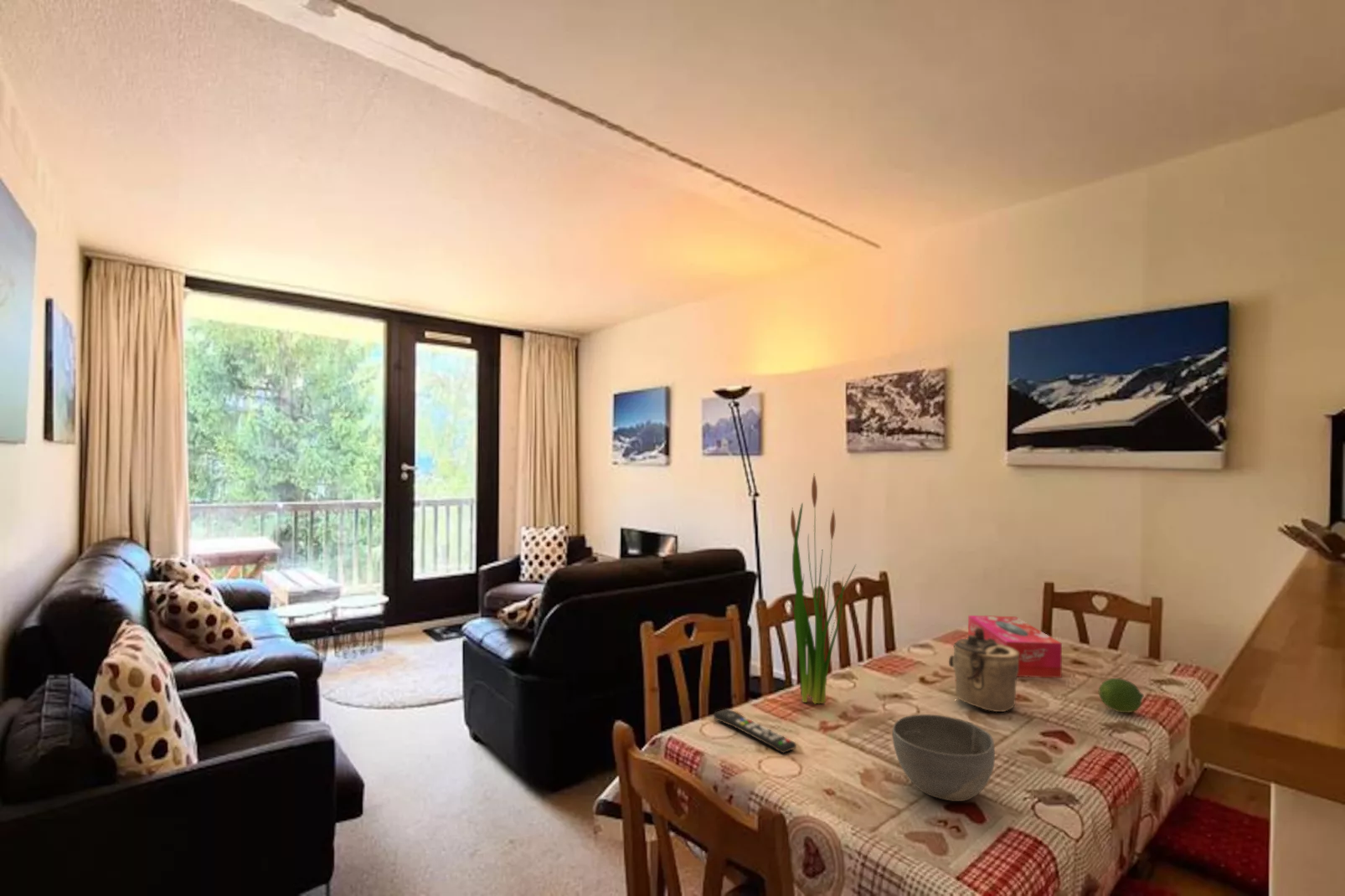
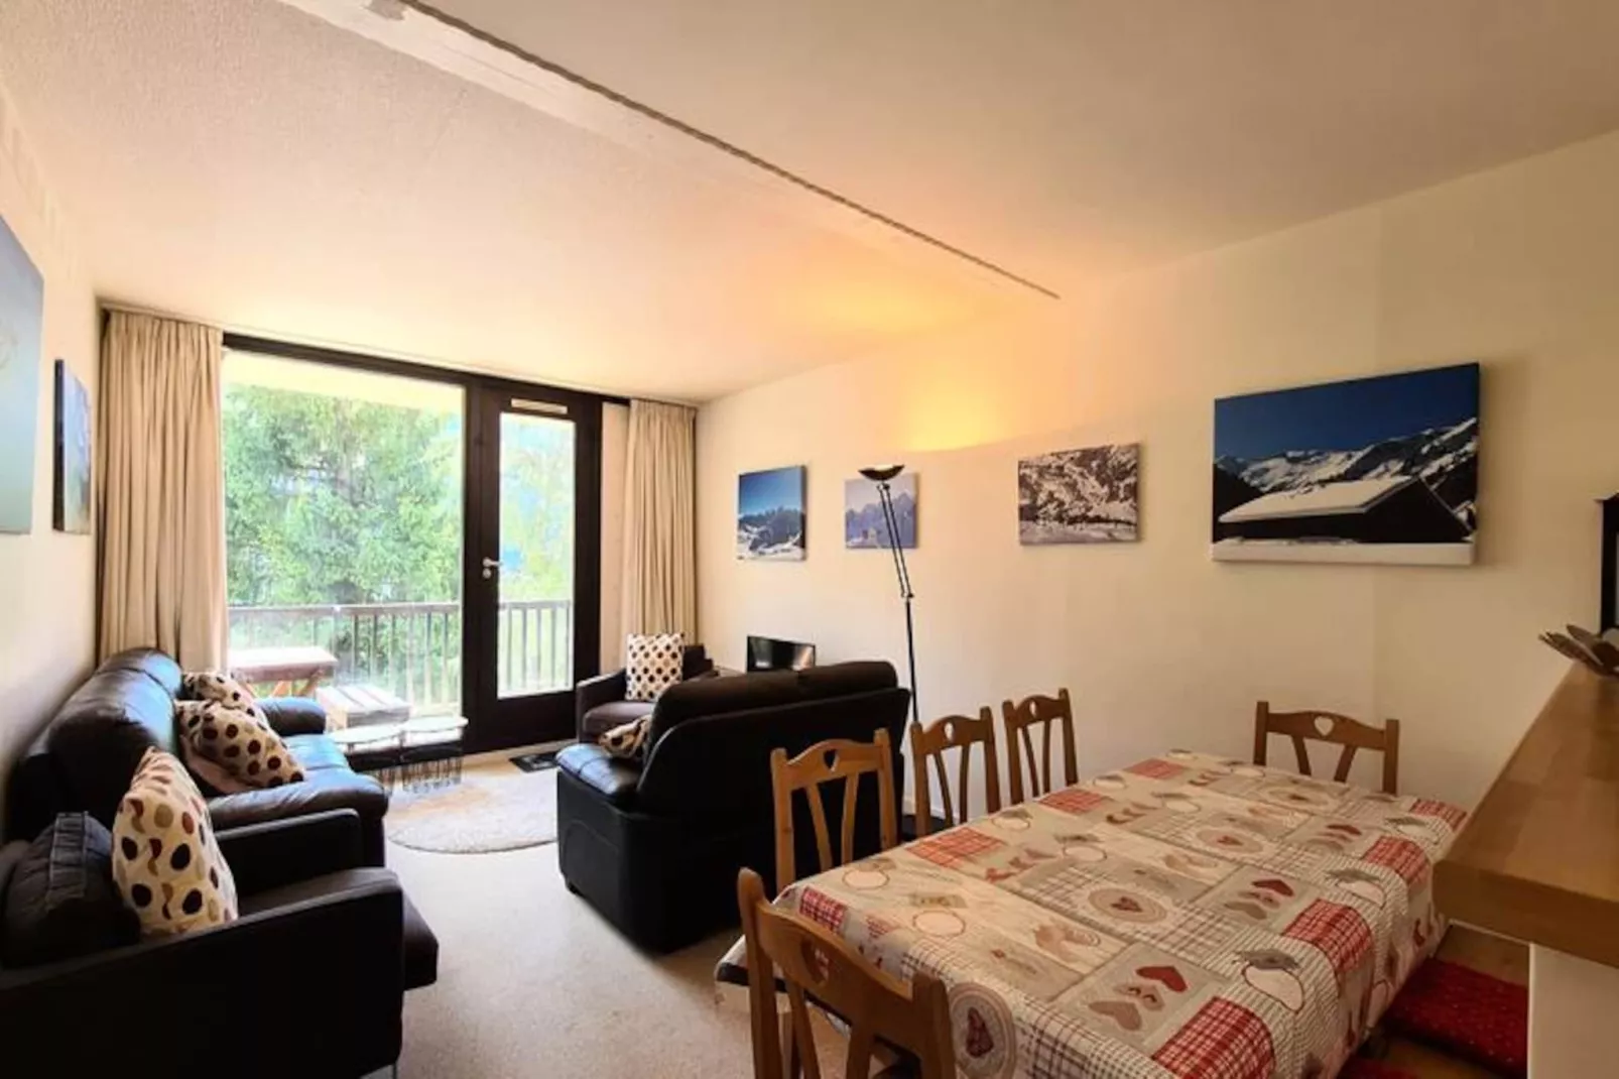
- fruit (1120, 695)
- remote control (752, 729)
- tissue box (1011, 644)
- bowl (942, 761)
- plant (815, 587)
- teapot (983, 667)
